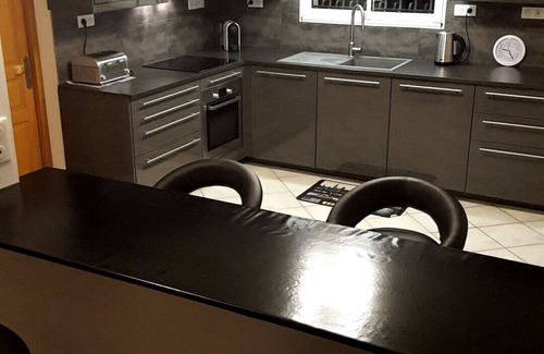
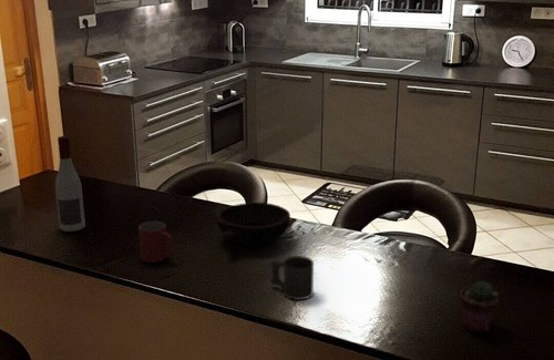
+ mug (157, 243)
+ mug (290, 276)
+ potted succulent (478, 304)
+ bowl (253, 226)
+ alcohol (68, 183)
